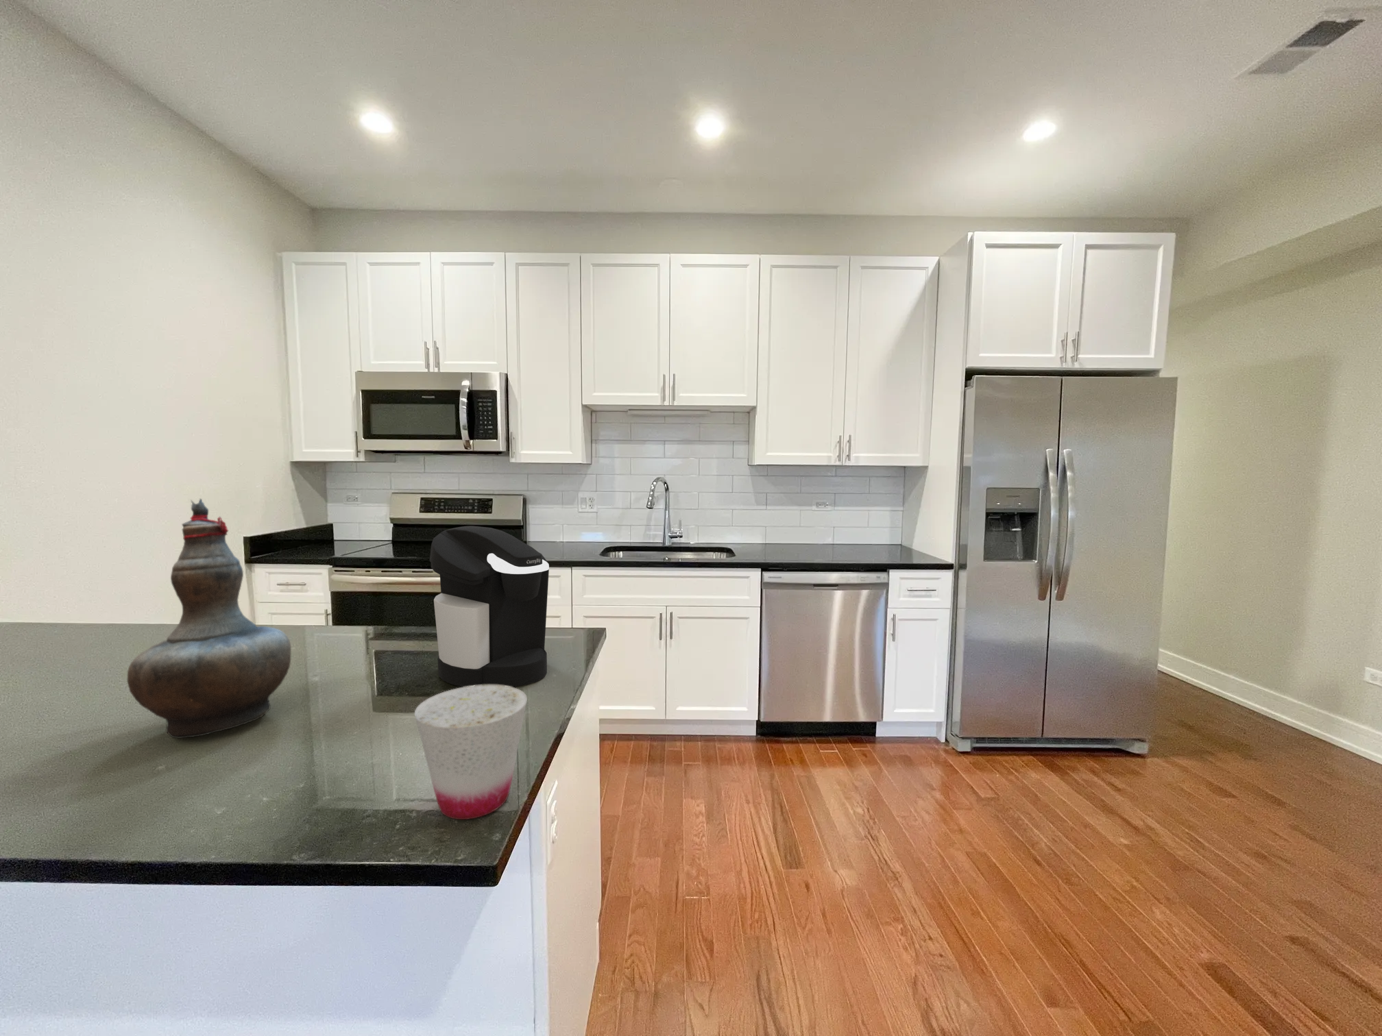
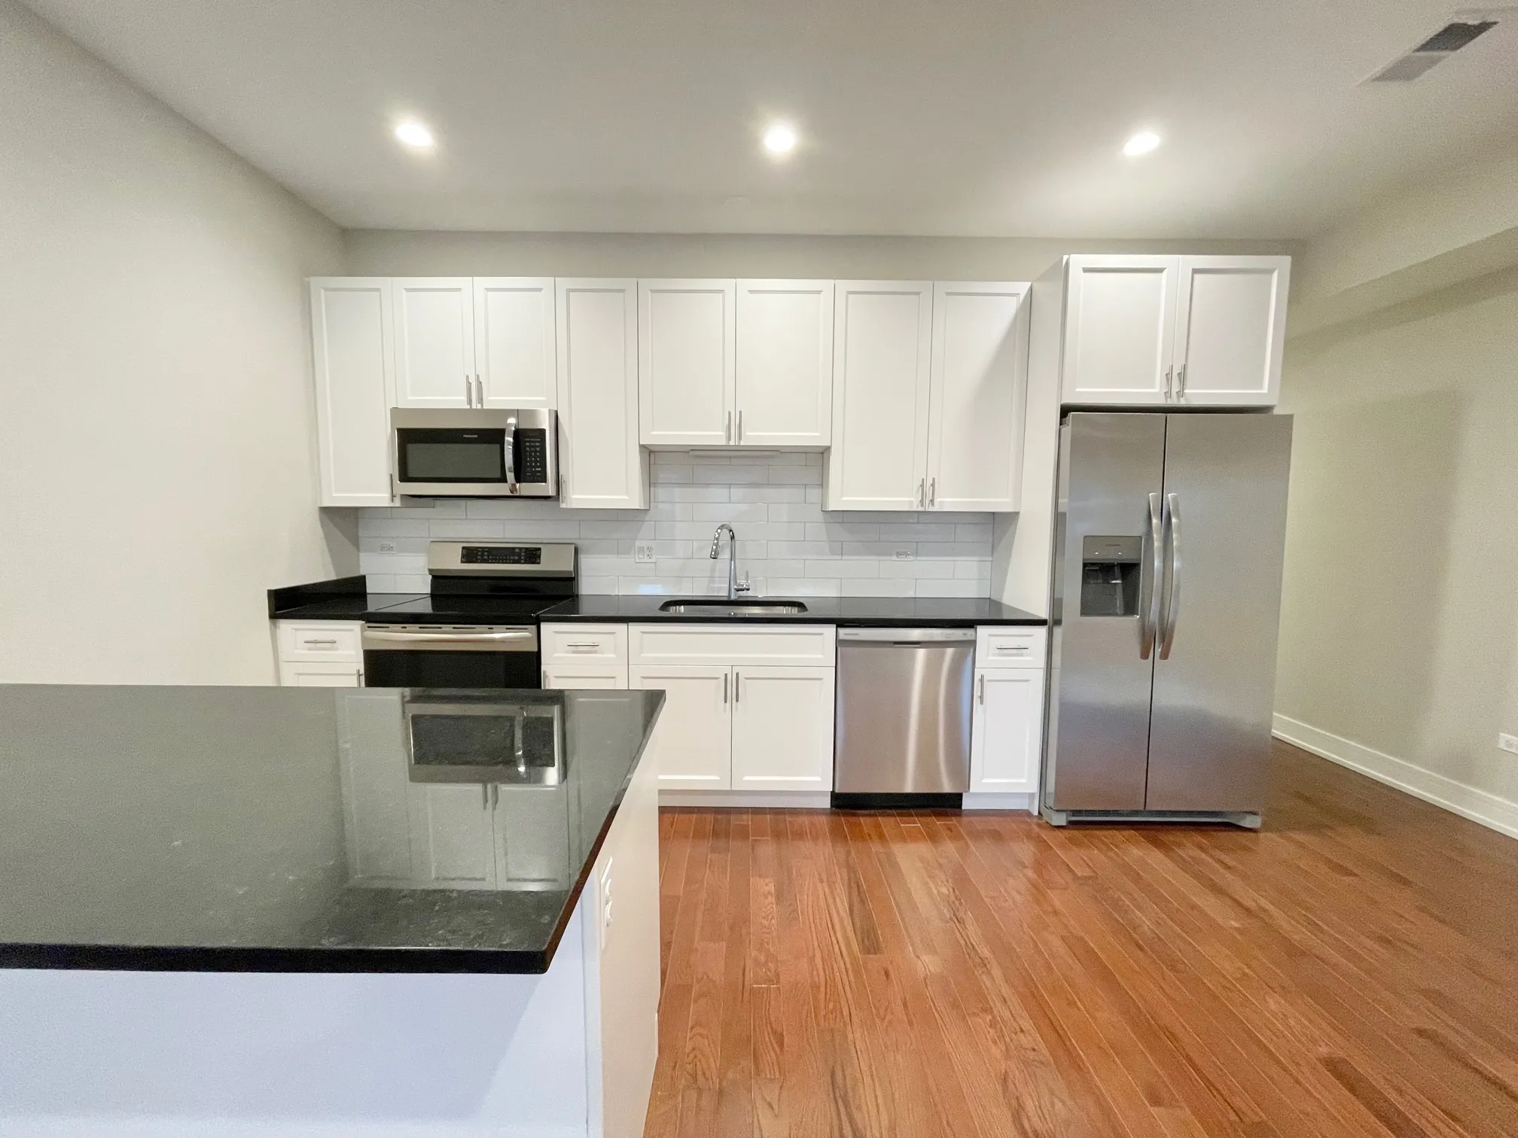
- coffee maker (496, 601)
- cup (473, 752)
- decorative vase (213, 613)
